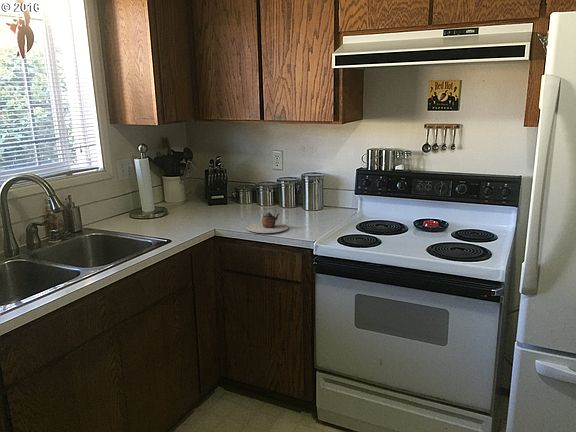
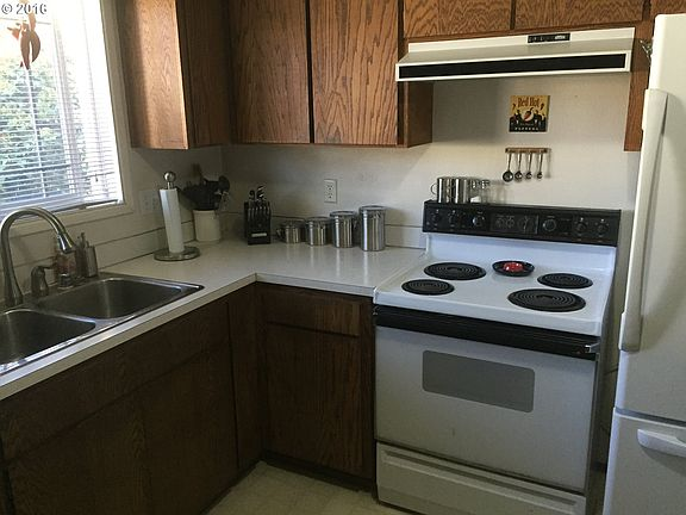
- teapot (267, 218)
